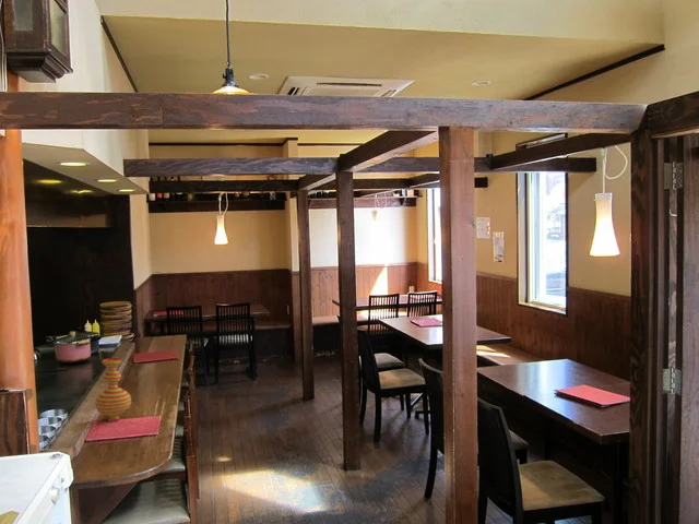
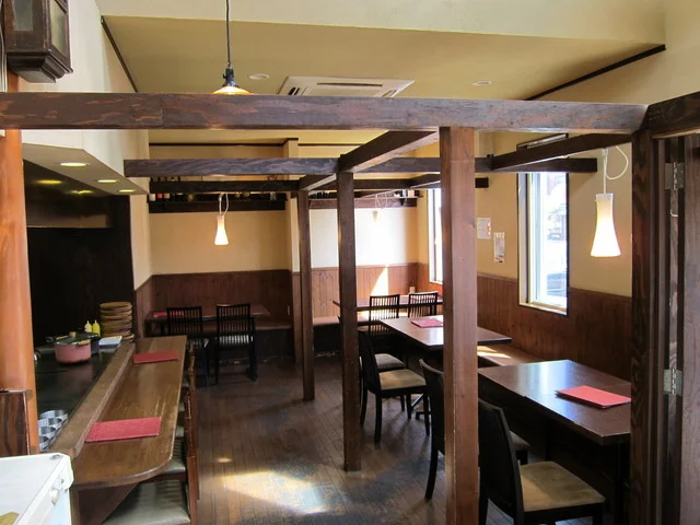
- vase (112, 390)
